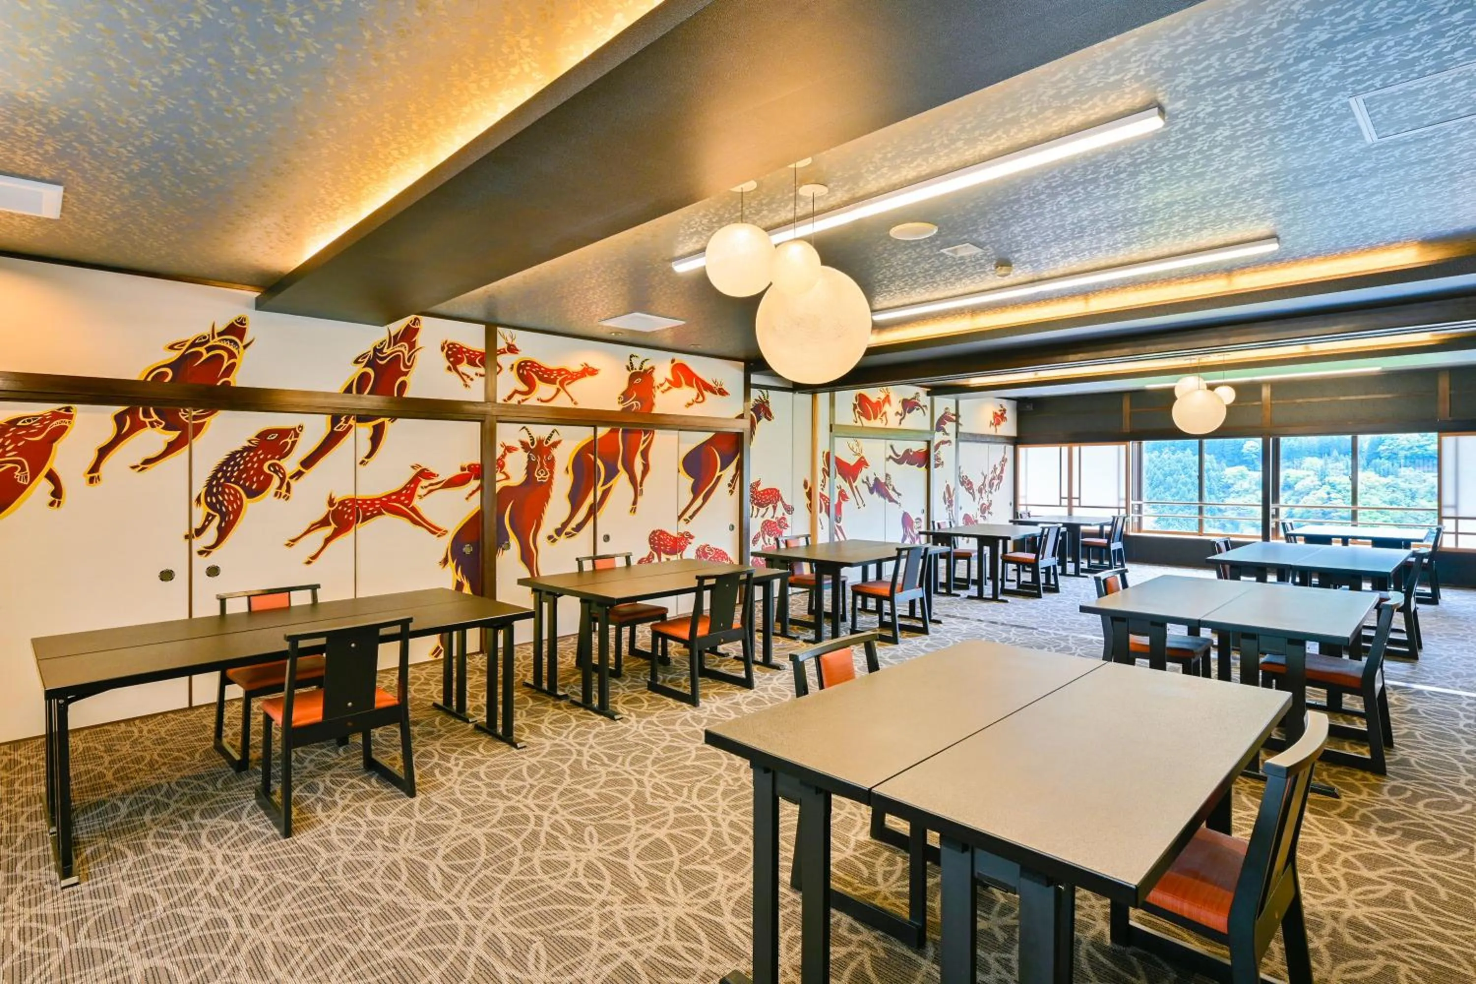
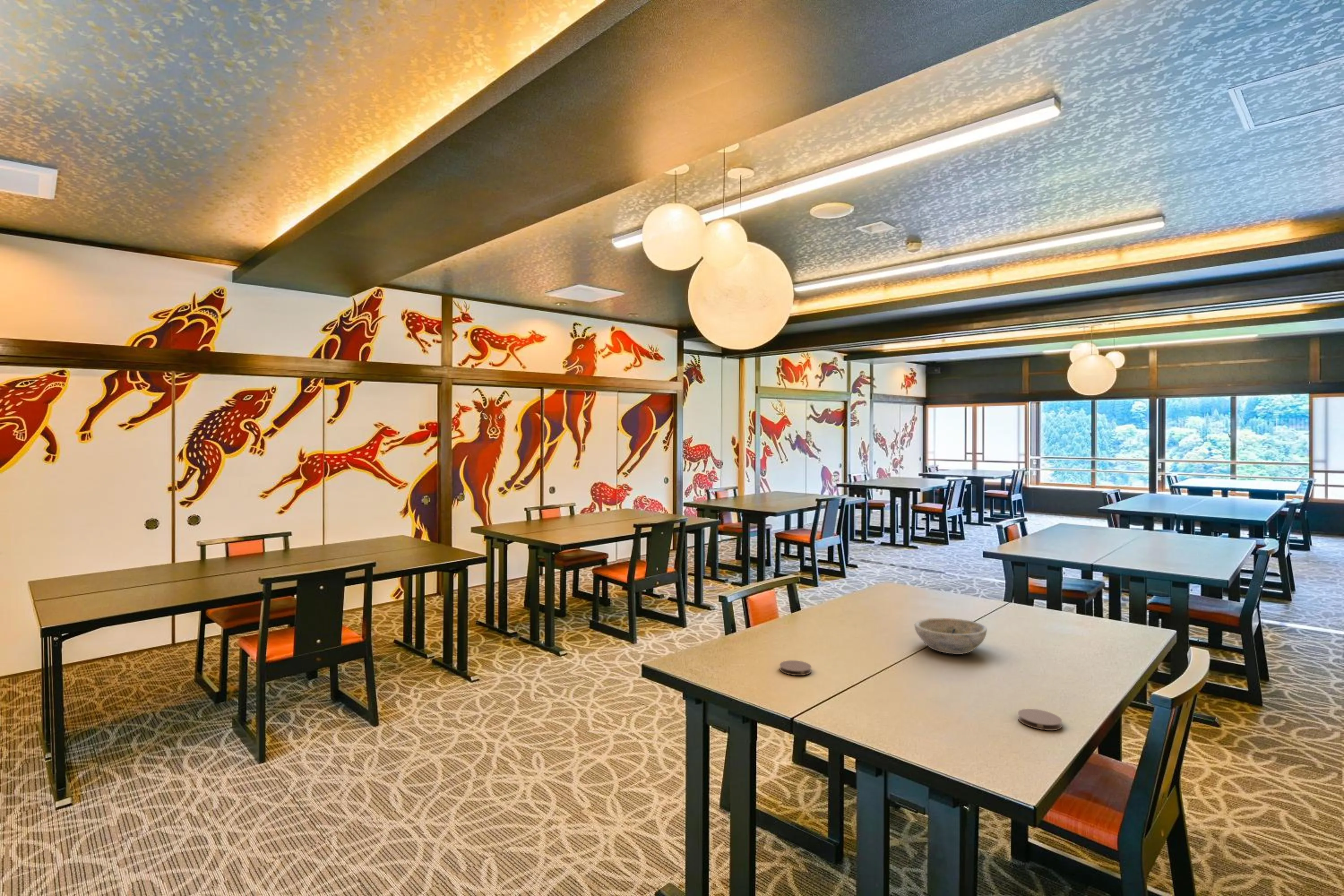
+ coaster (795, 668)
+ coaster (1039, 719)
+ bowl (950, 637)
